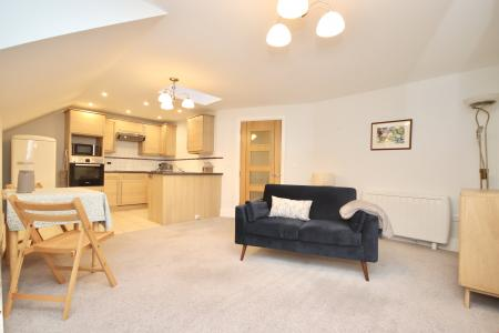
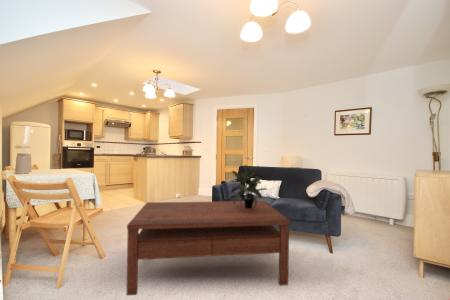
+ coffee table (209, 238)
+ potted plant (248, 186)
